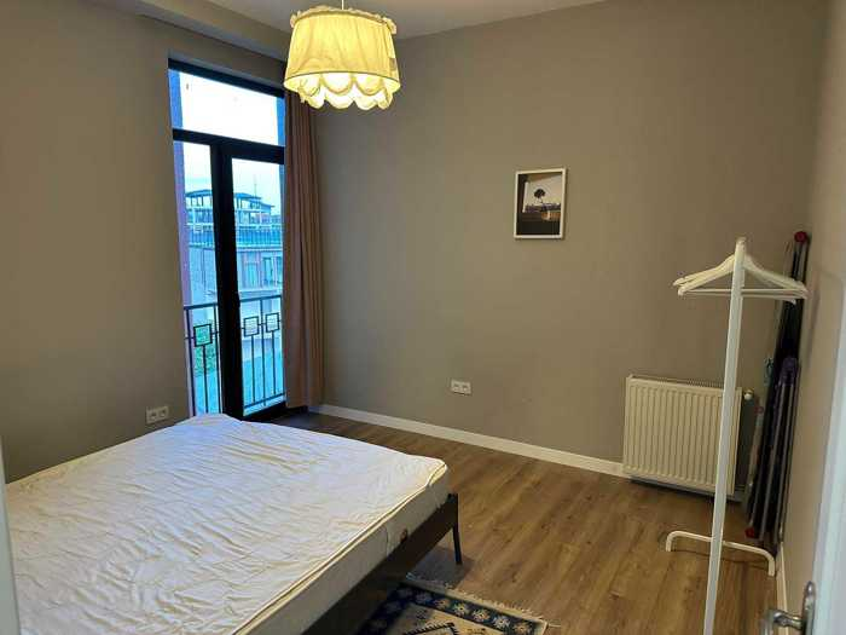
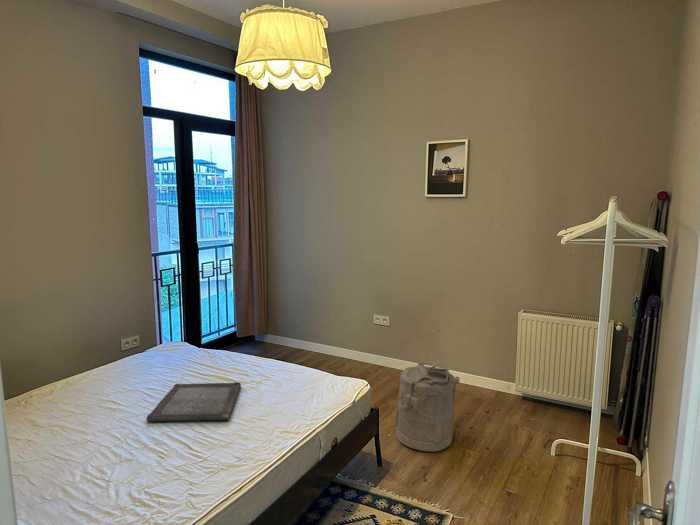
+ laundry hamper (423, 404)
+ serving tray (199, 400)
